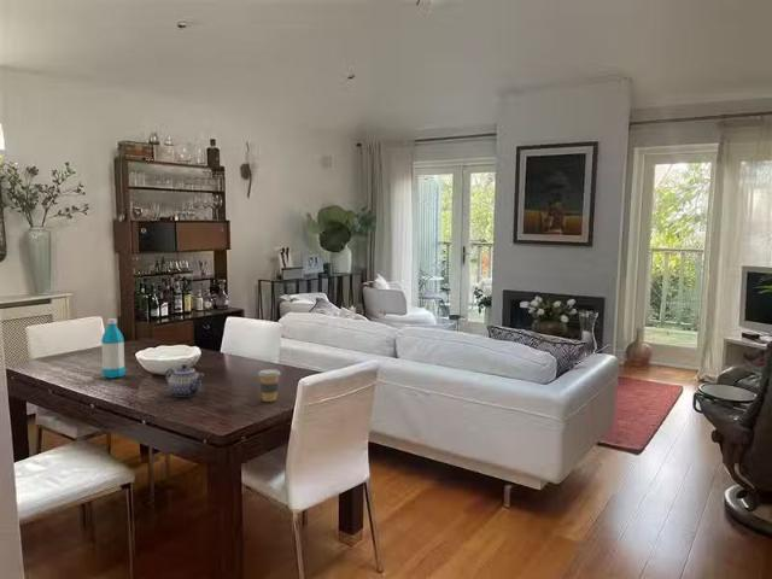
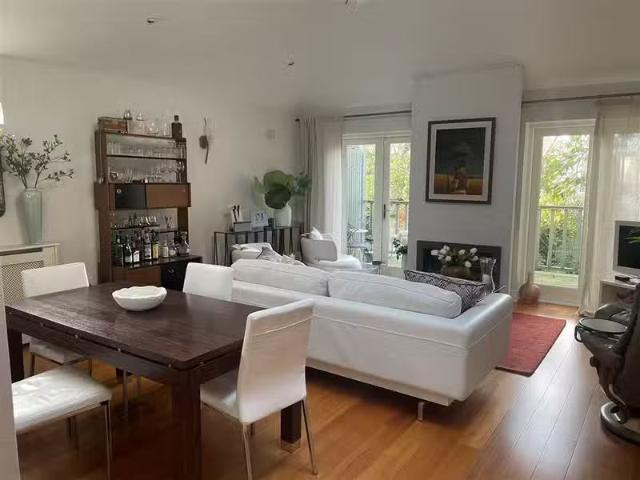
- coffee cup (269, 385)
- teapot (185, 379)
- water bottle (112, 347)
